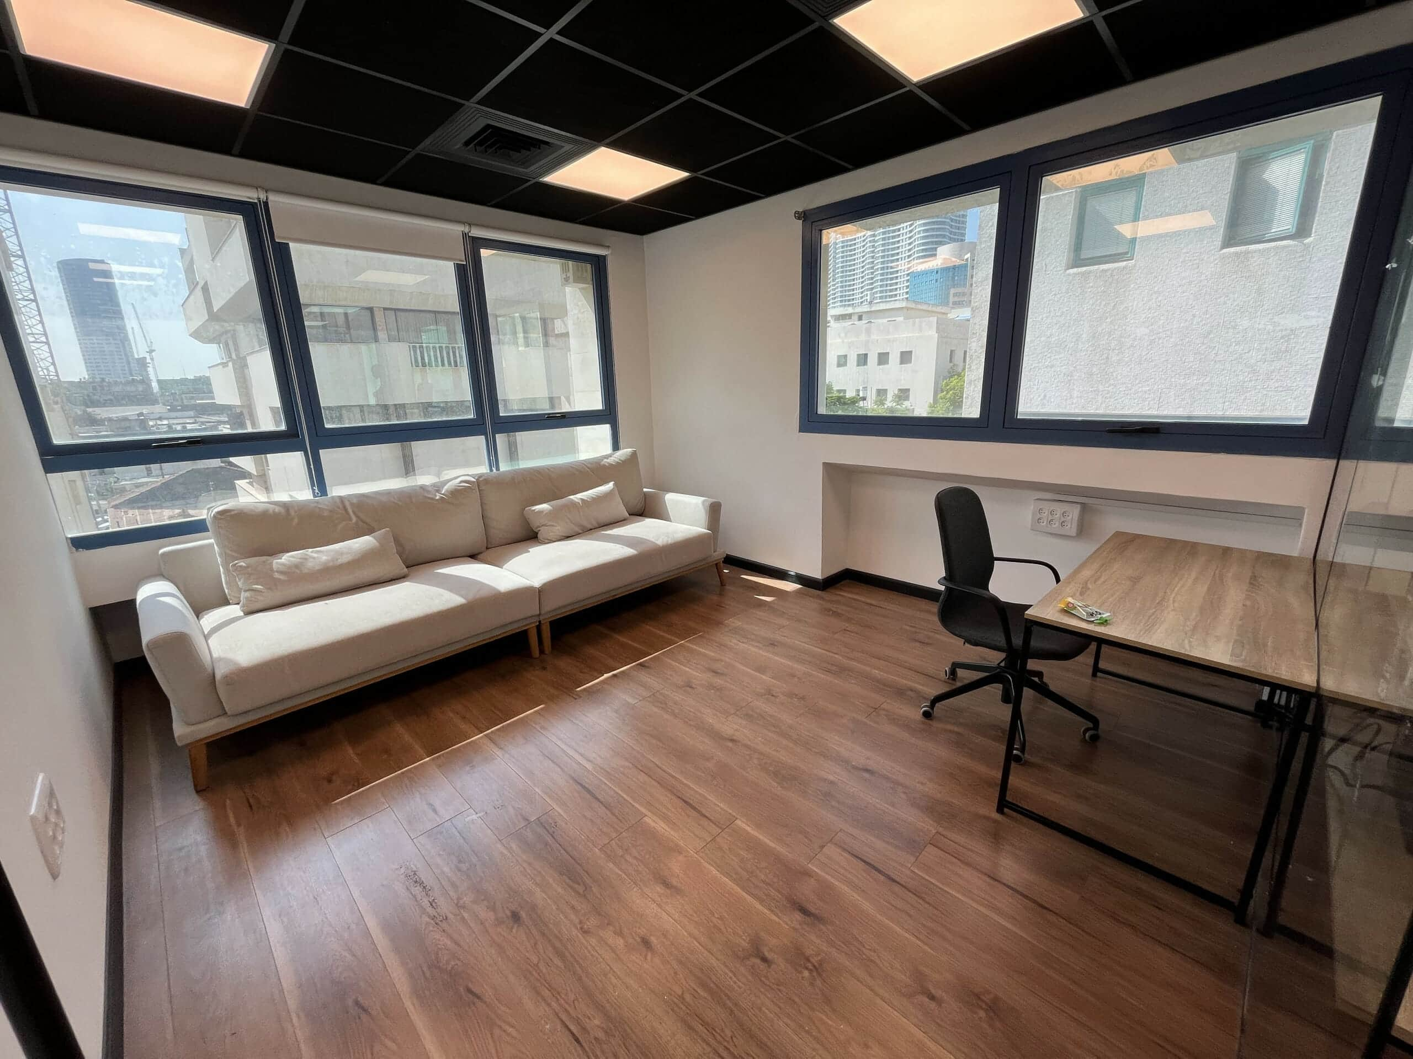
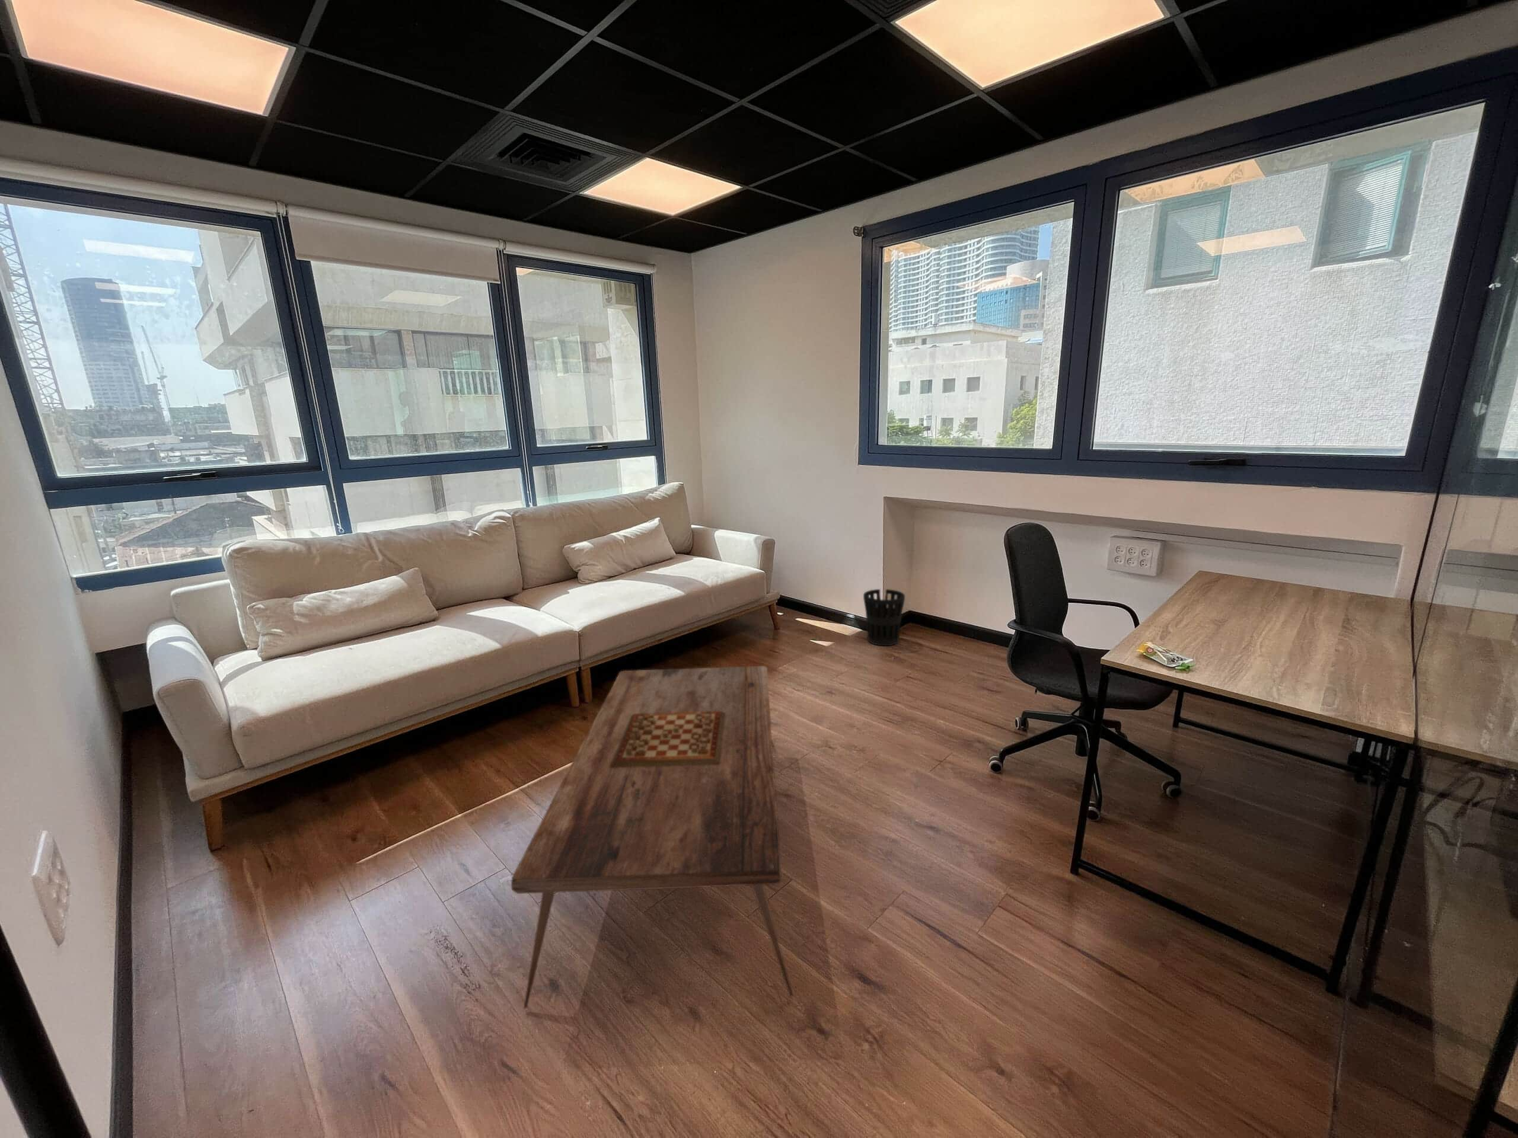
+ coffee table (680, 784)
+ wastebasket (883, 617)
